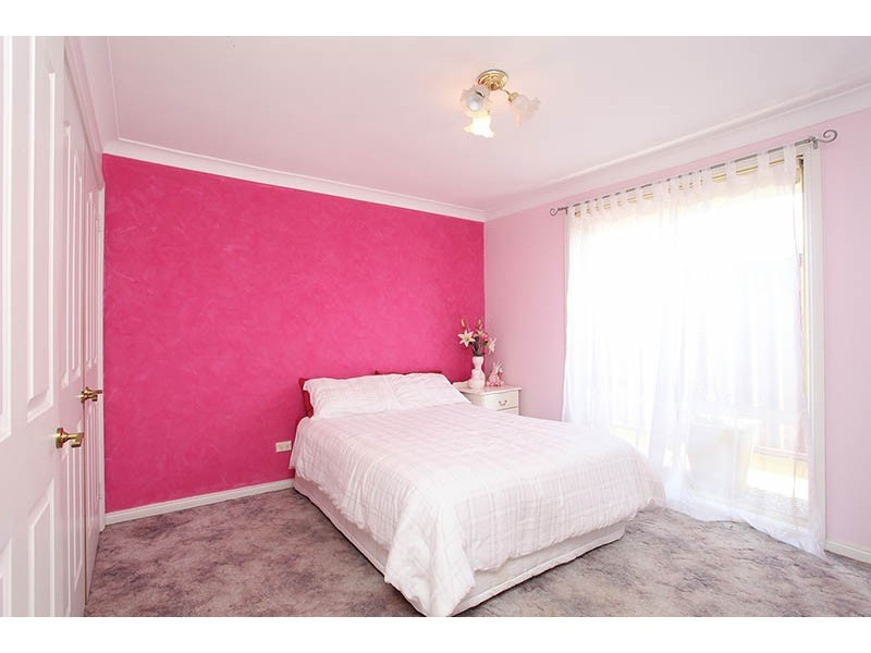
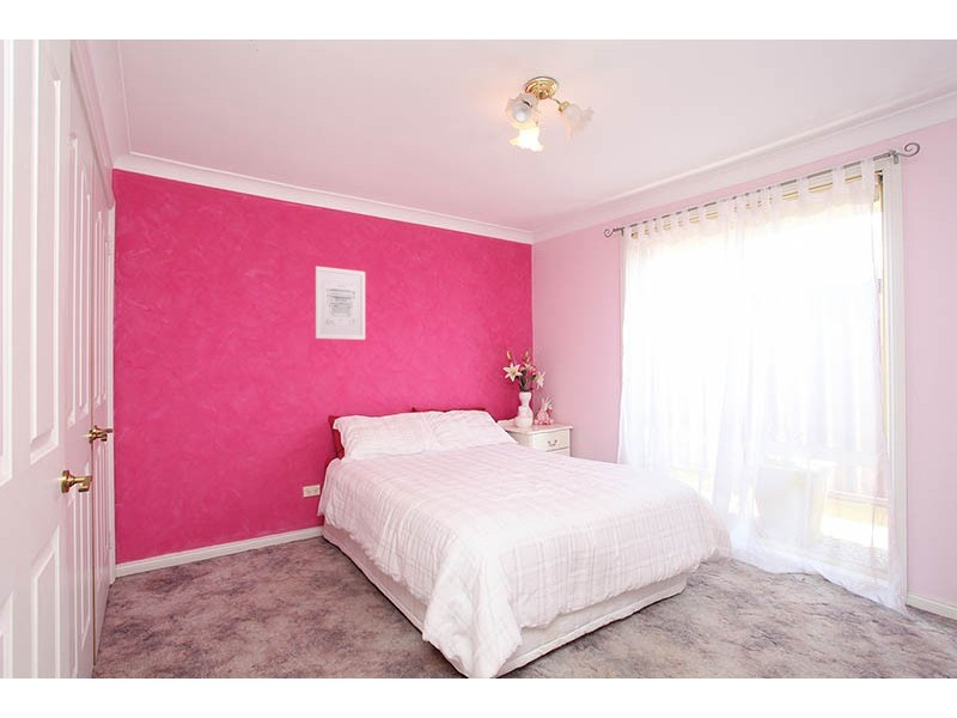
+ wall art (341, 304)
